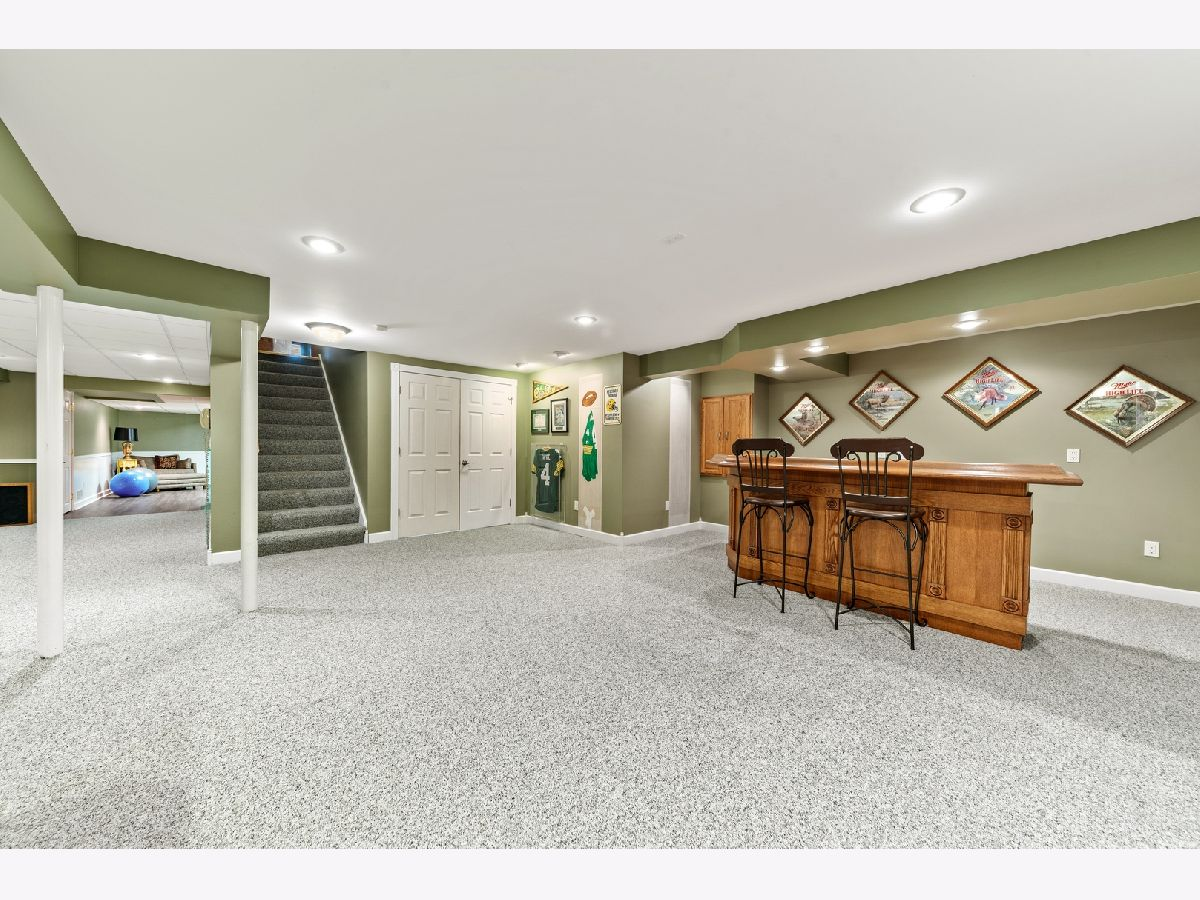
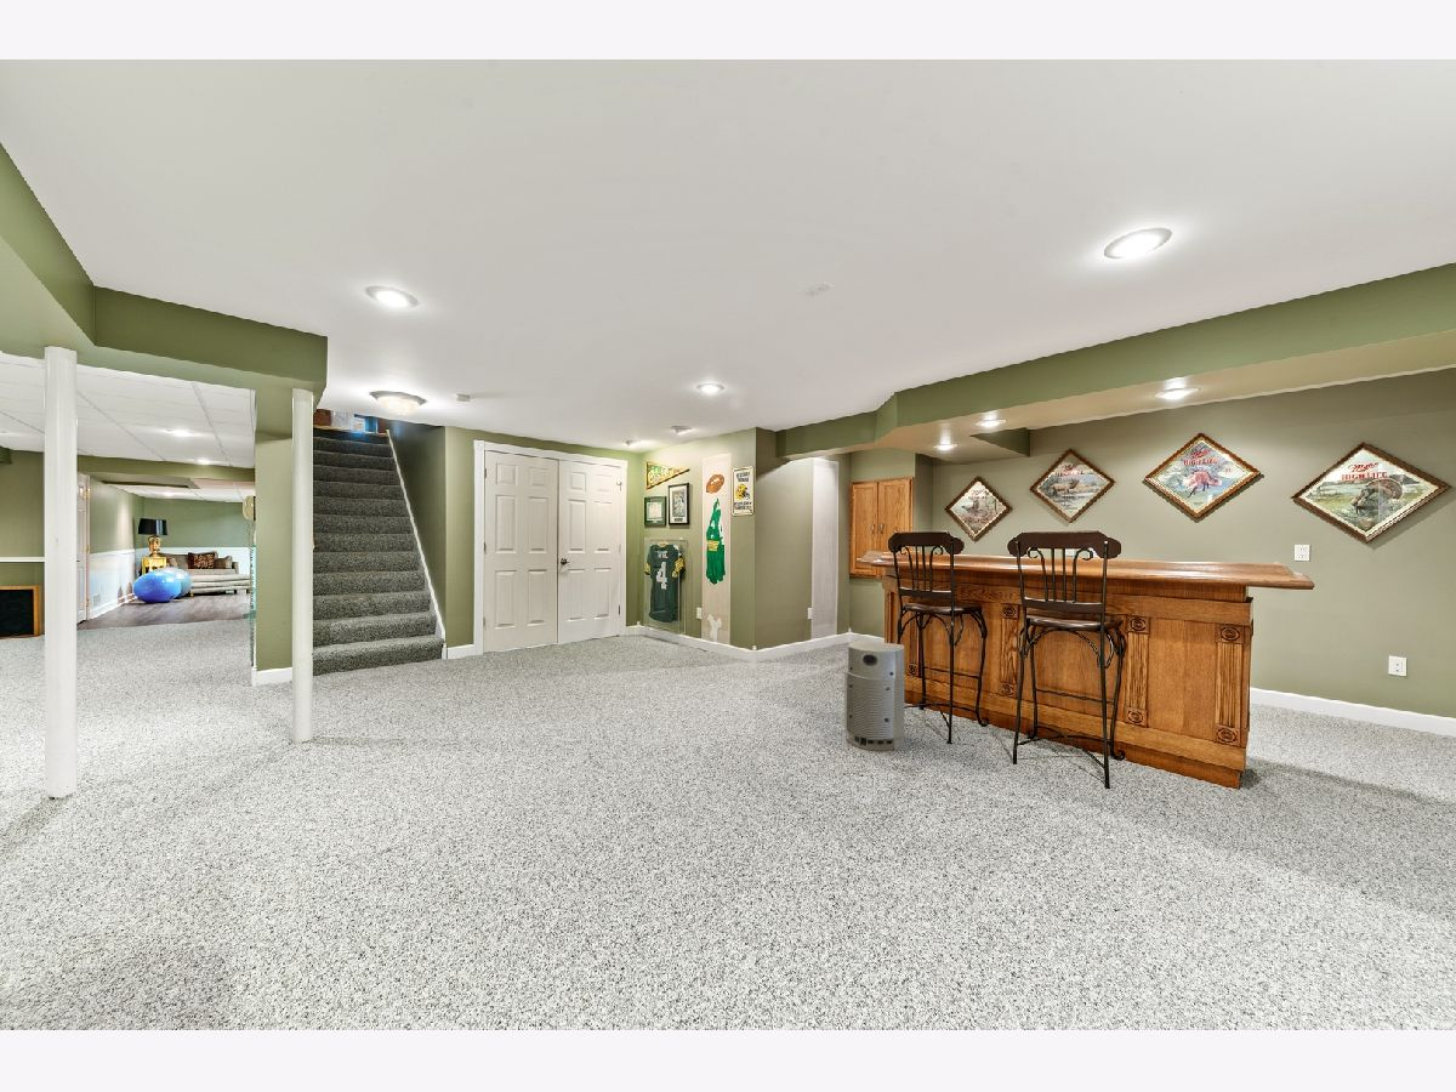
+ air purifier (875, 693)
